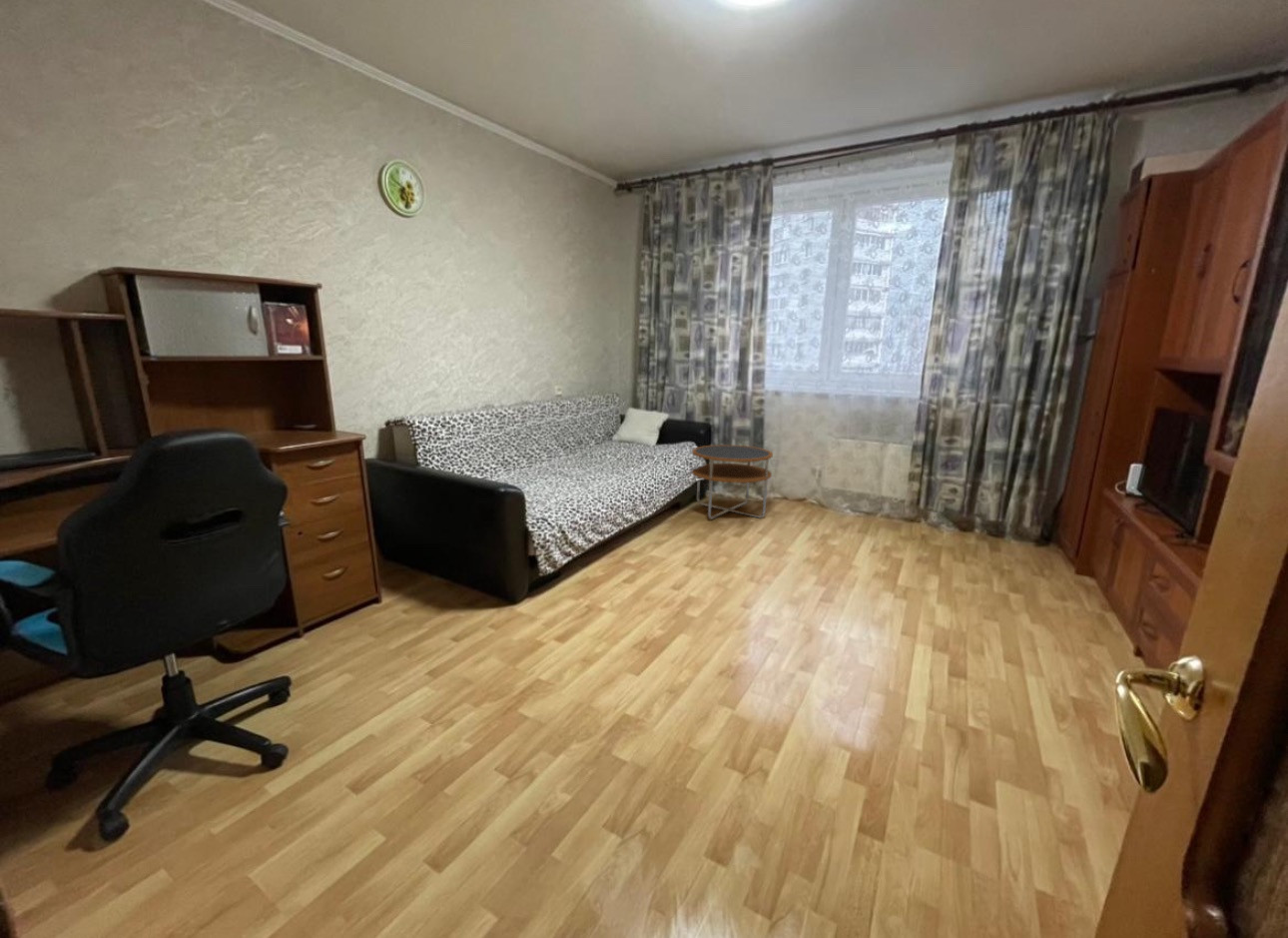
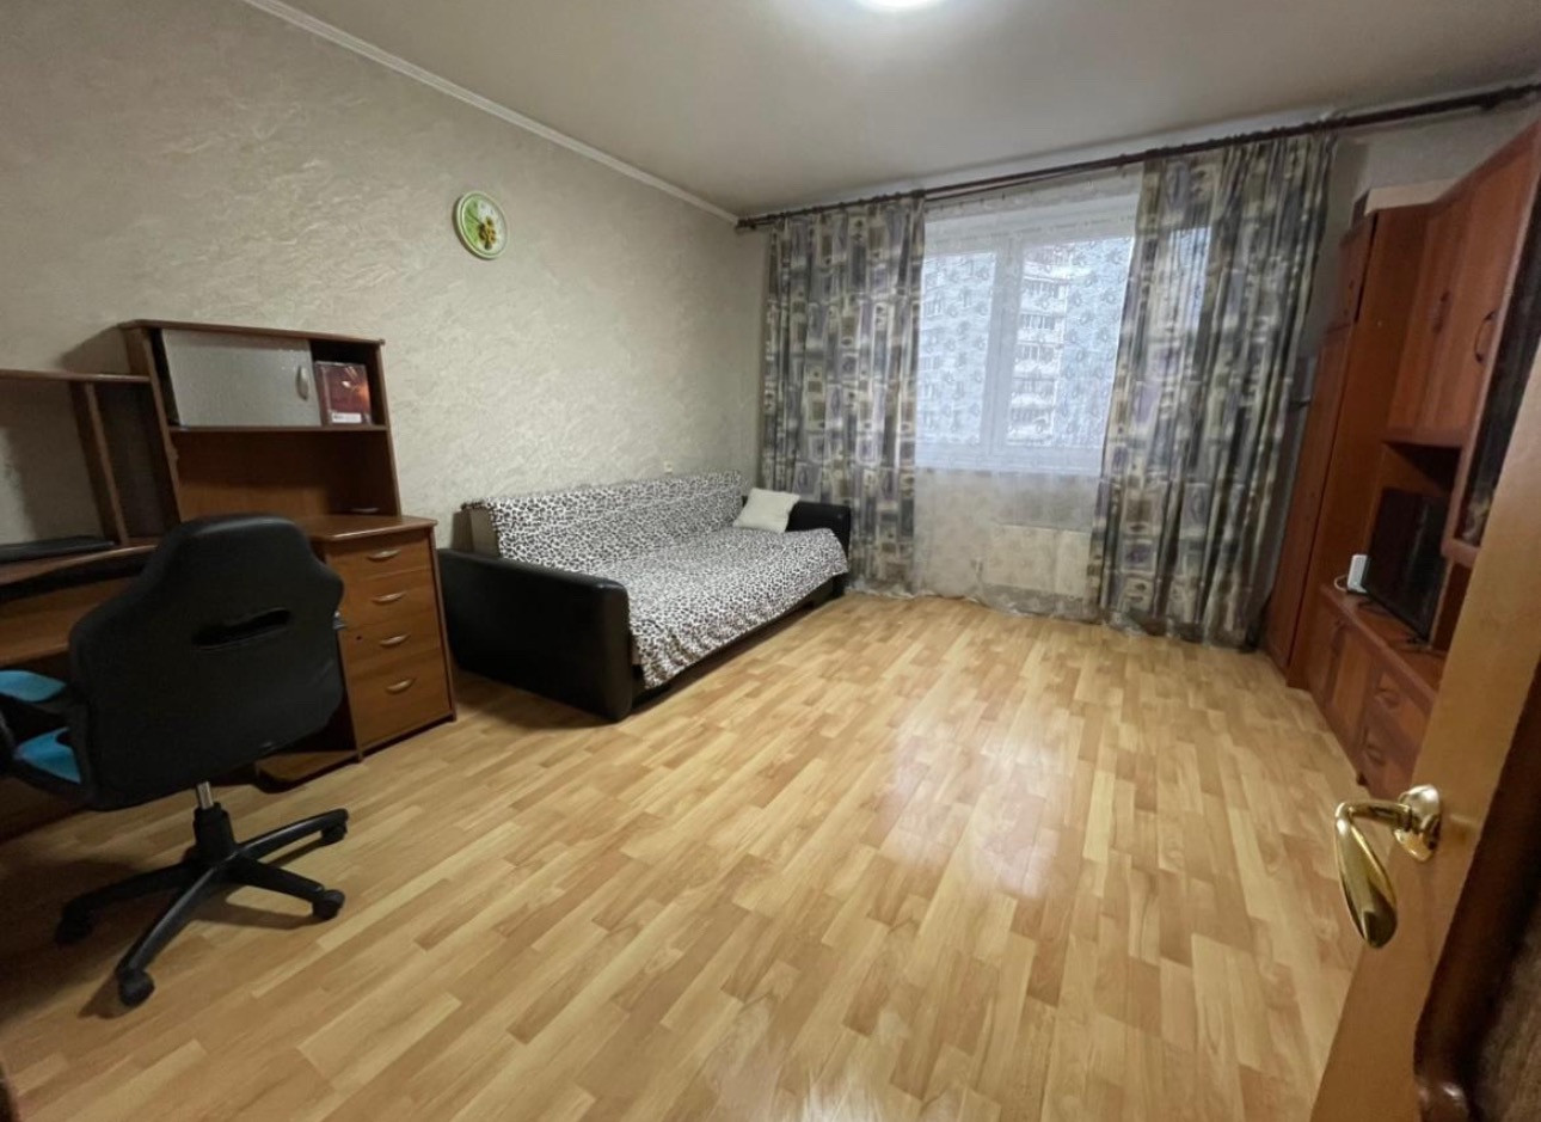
- side table (730, 481)
